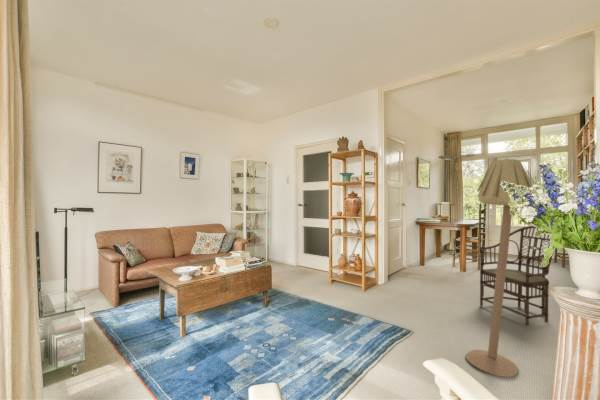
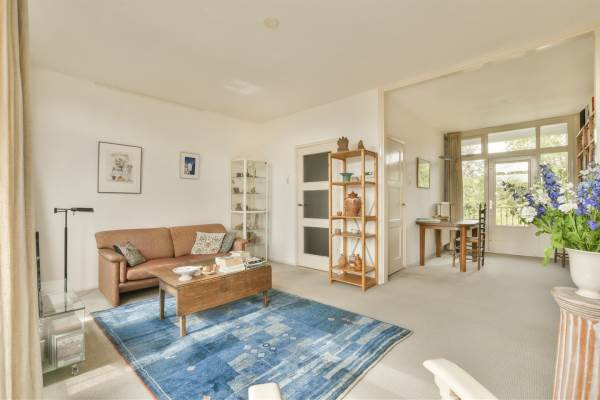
- armchair (520, 269)
- floor lamp (503, 260)
